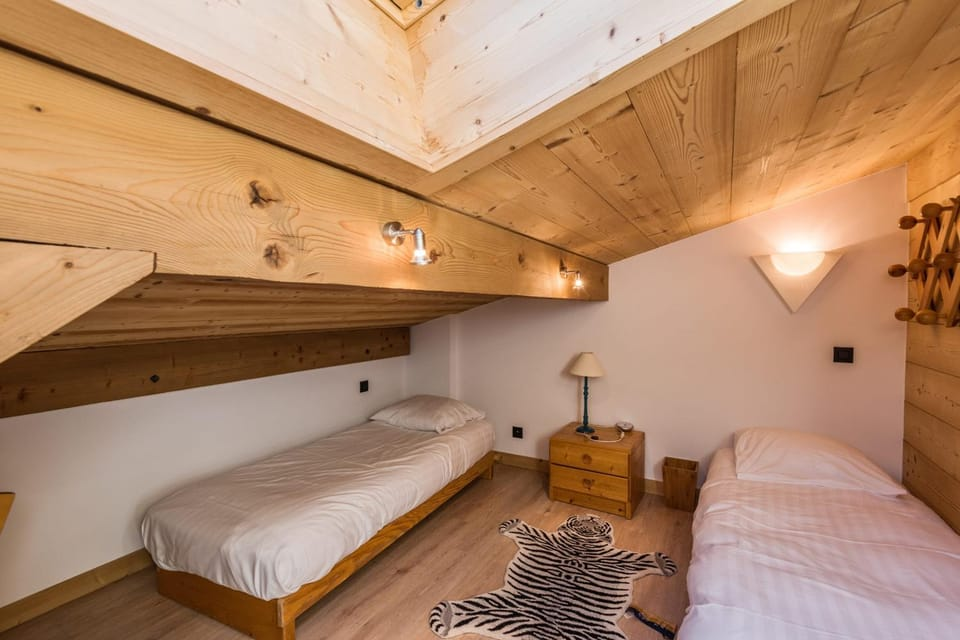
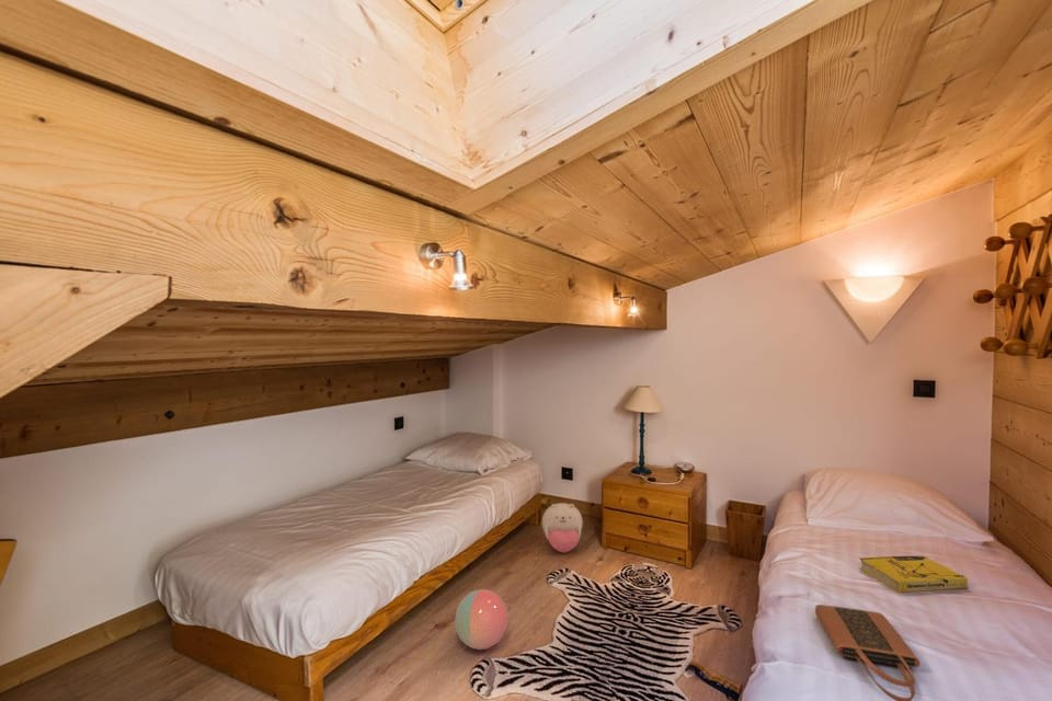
+ book (911, 572)
+ plush toy (562, 525)
+ tote bag (871, 646)
+ ball (481, 618)
